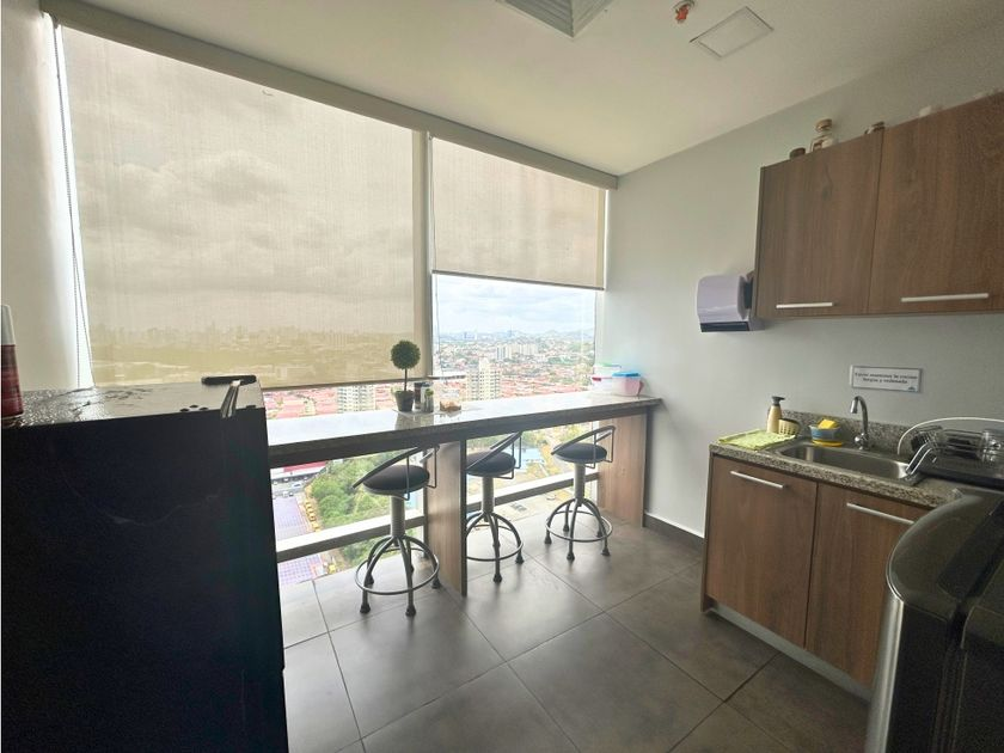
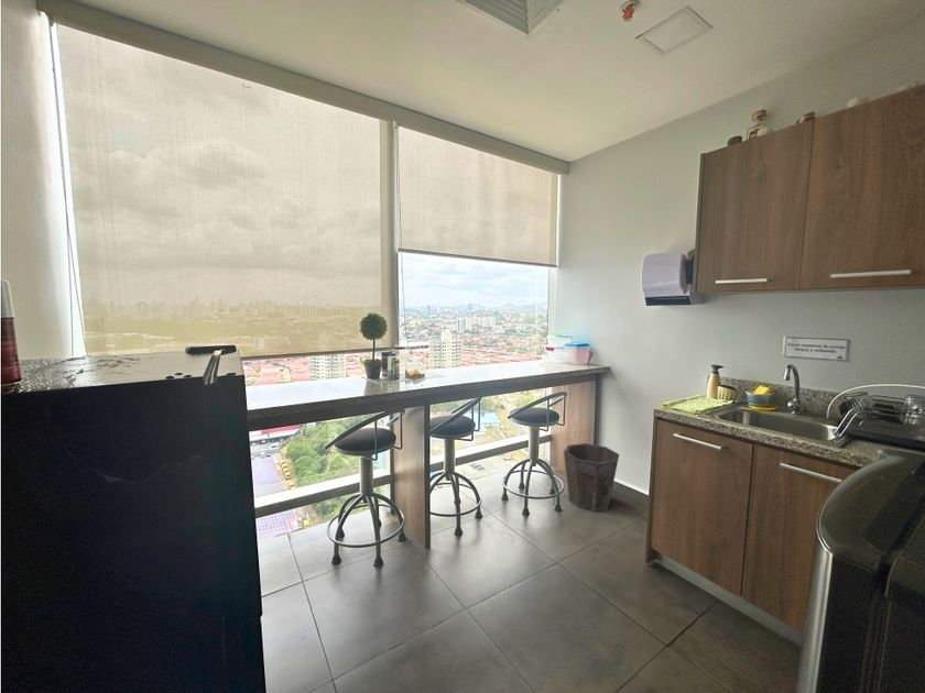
+ waste bin (590, 477)
